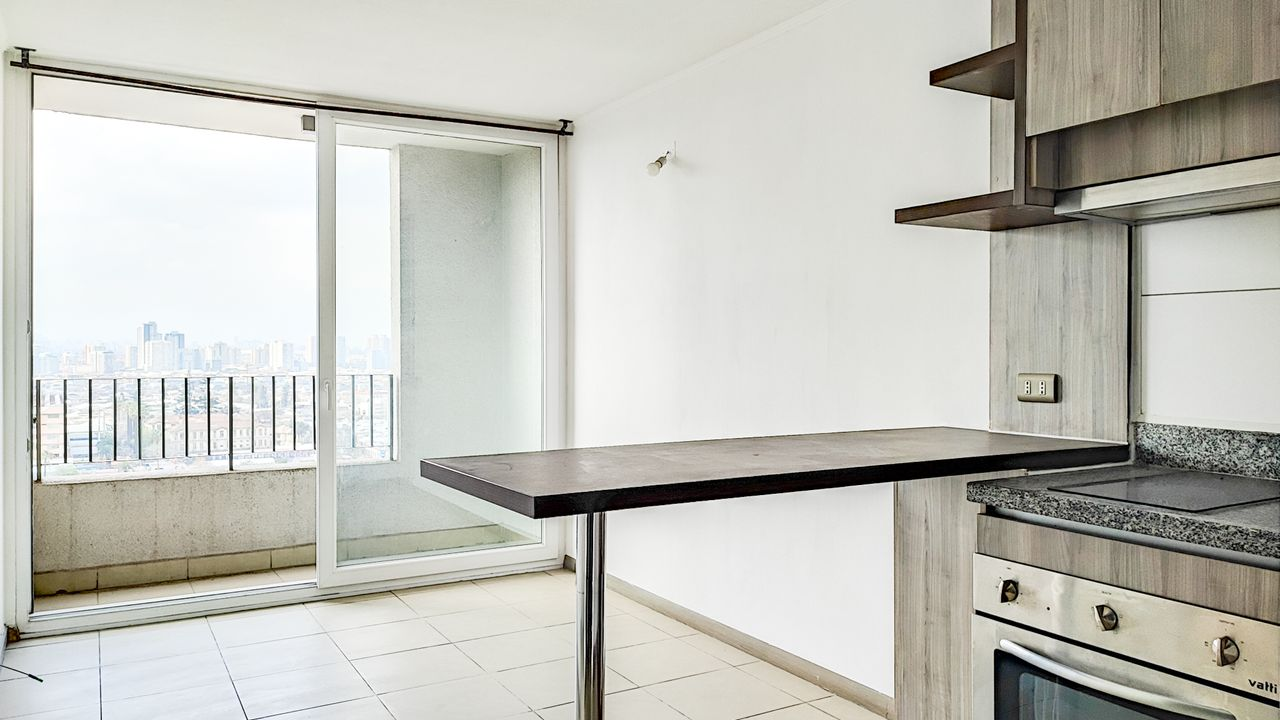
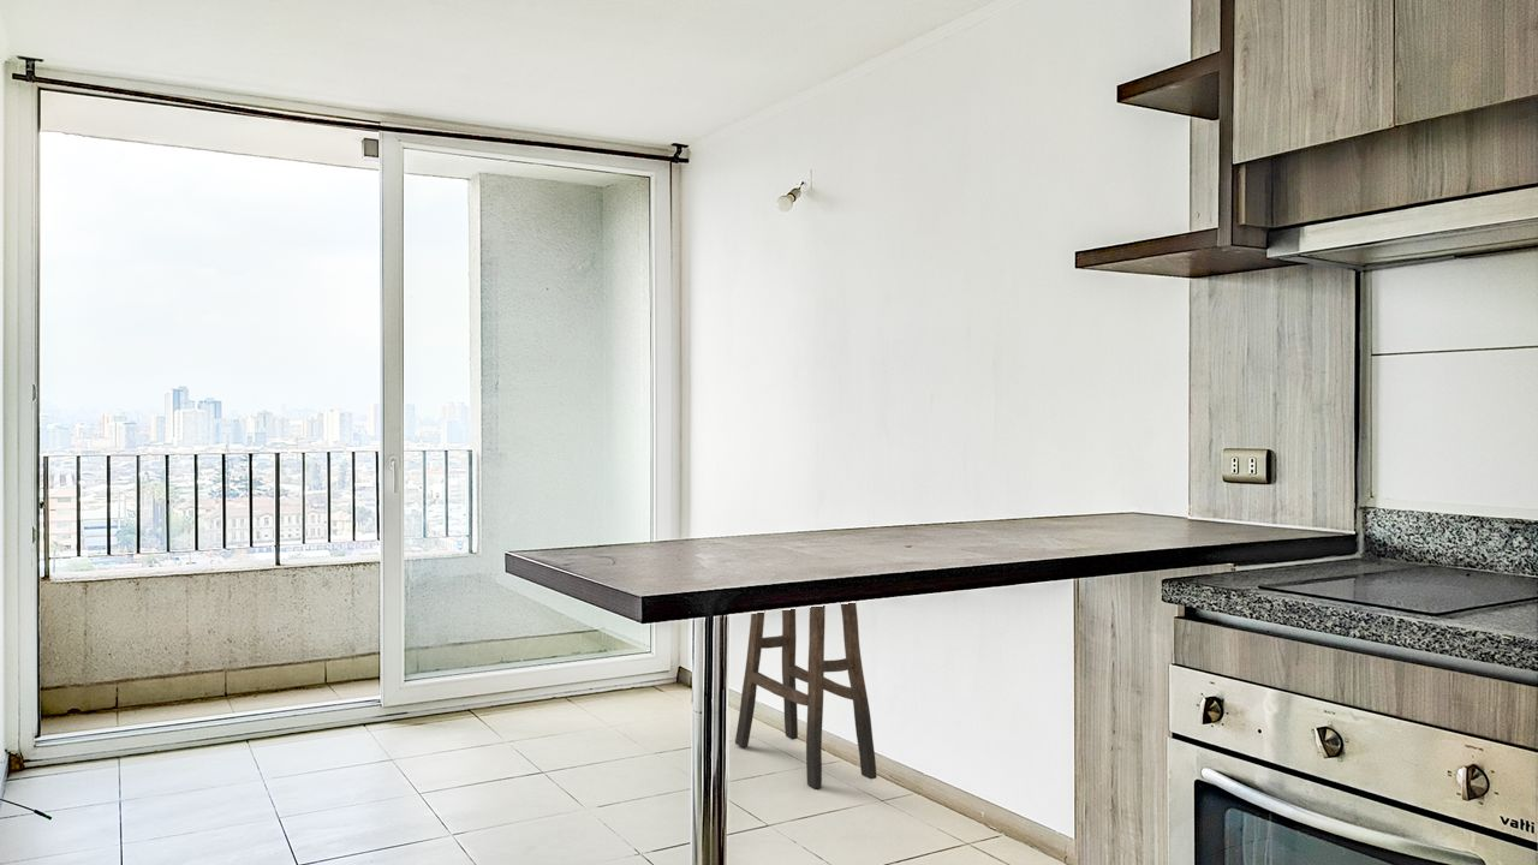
+ stool (809, 658)
